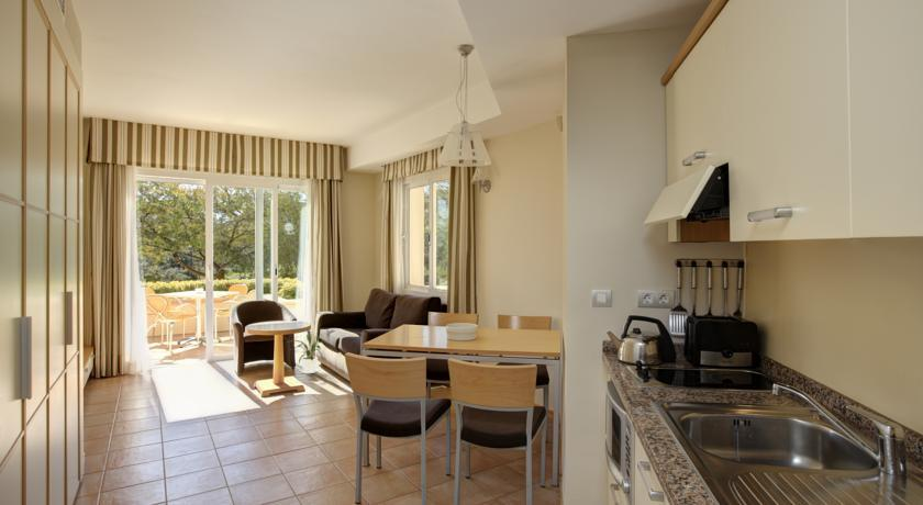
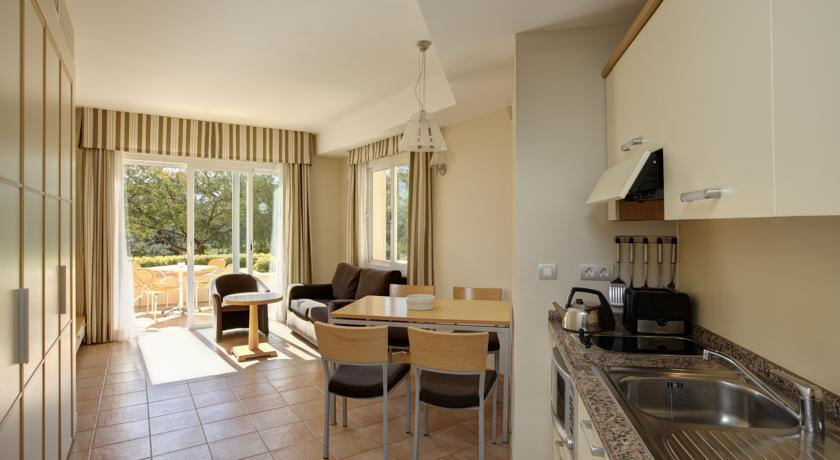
- house plant (308, 350)
